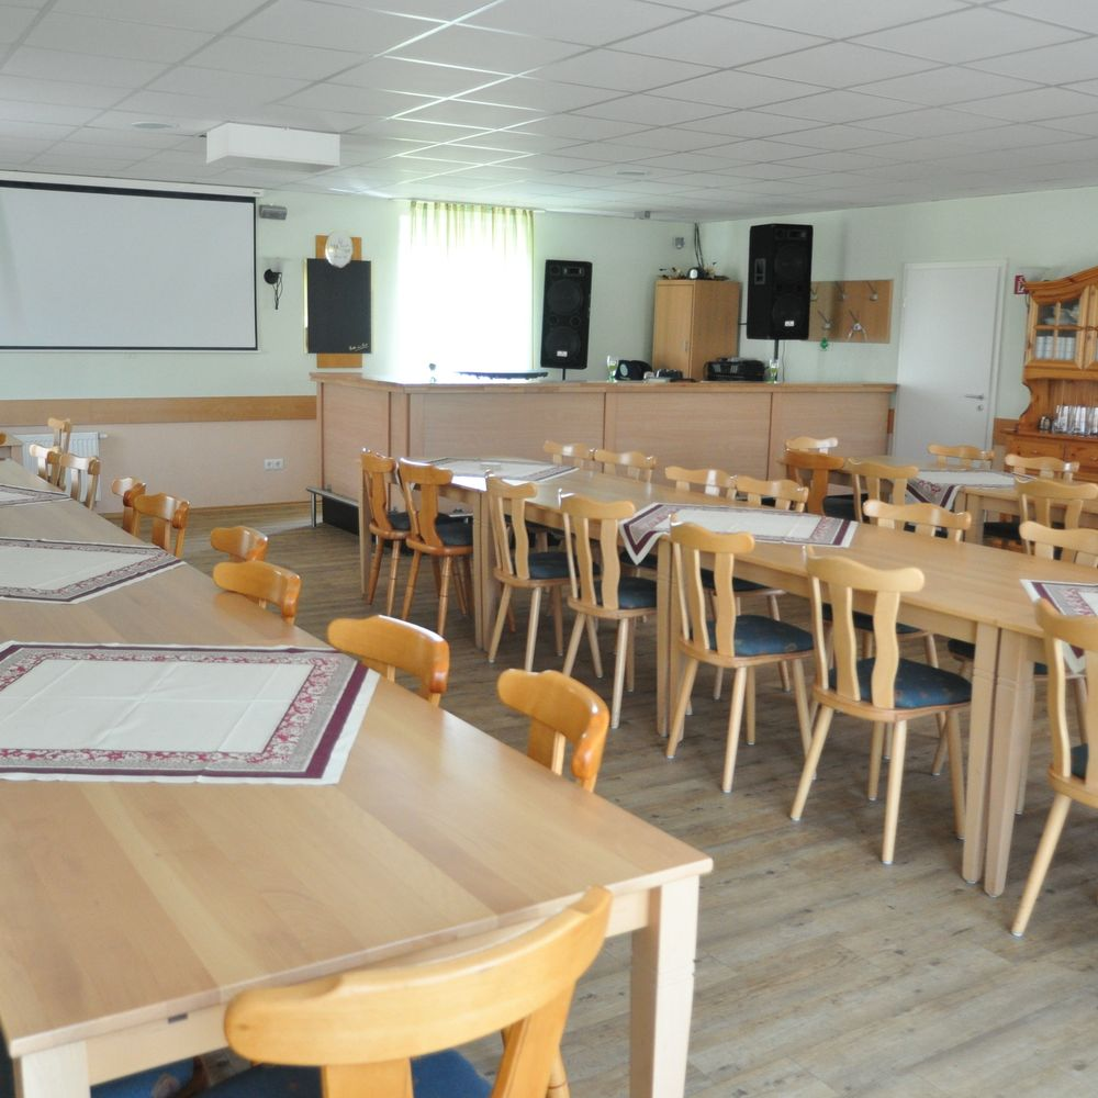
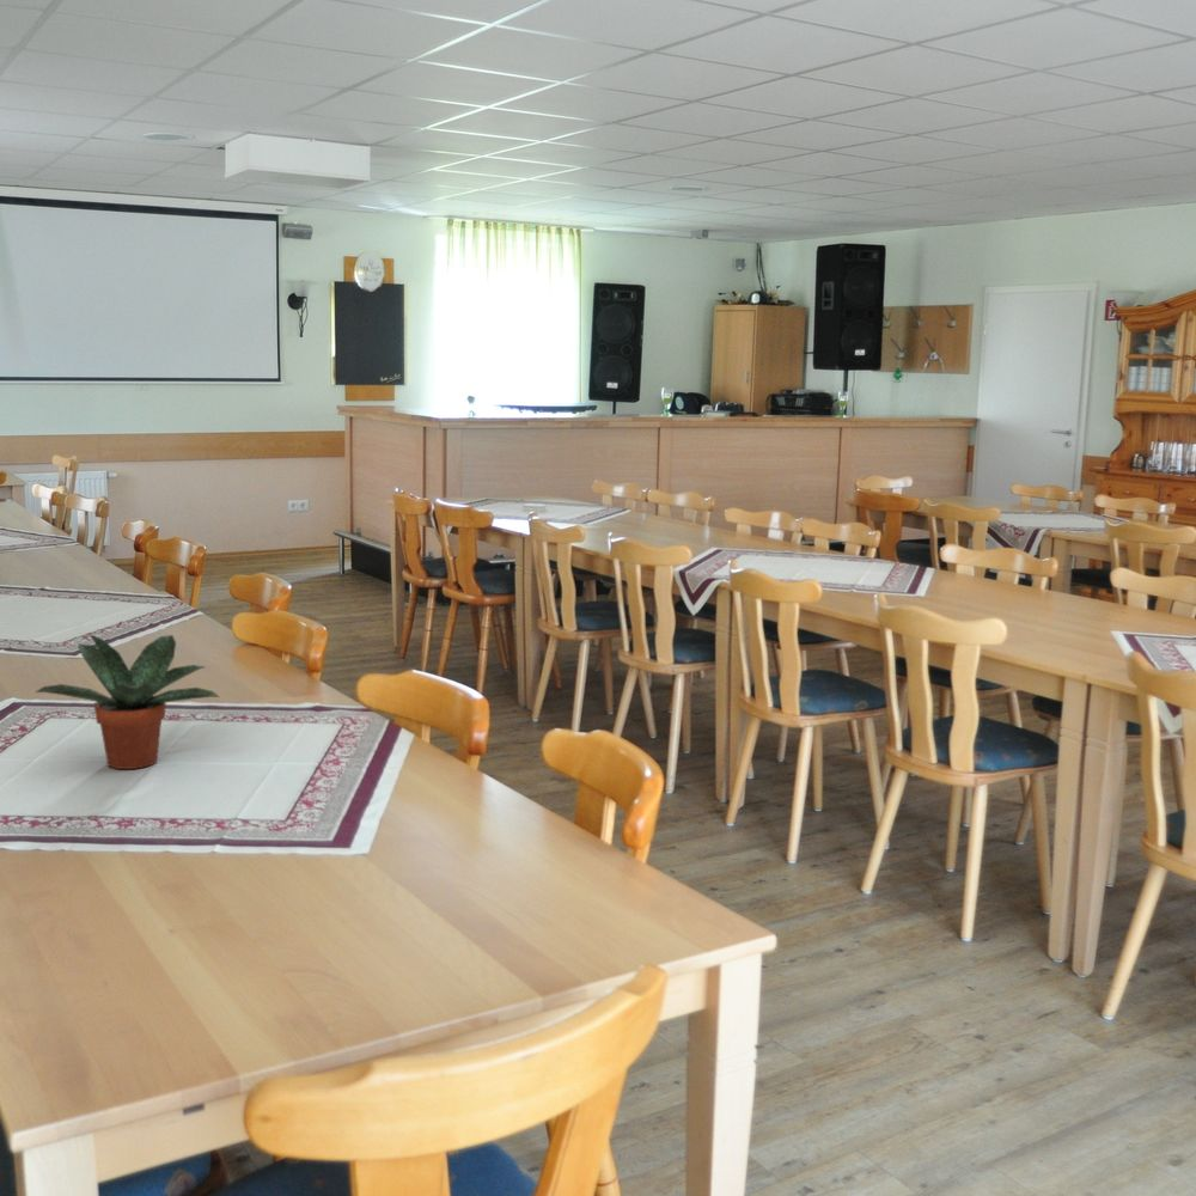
+ potted plant (132, 695)
